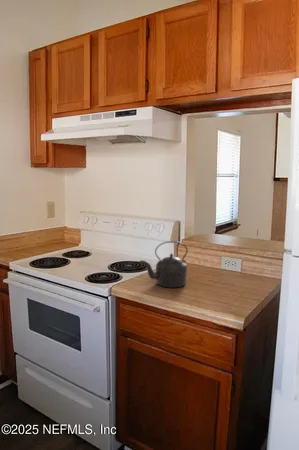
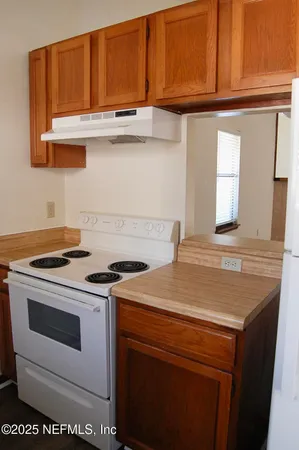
- kettle (163, 262)
